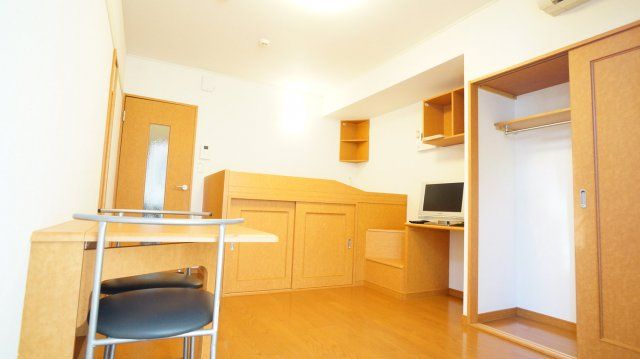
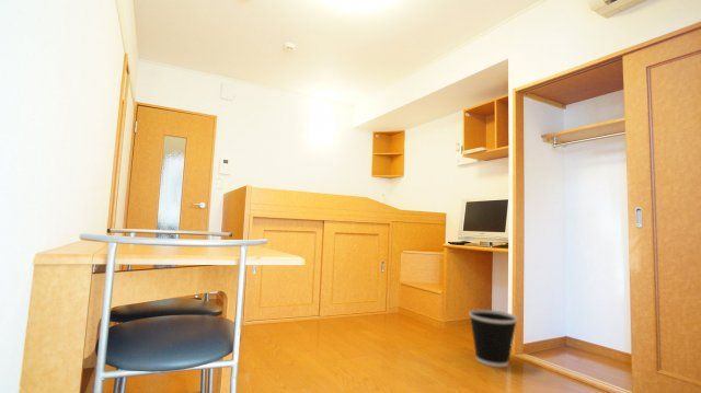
+ wastebasket (492, 337)
